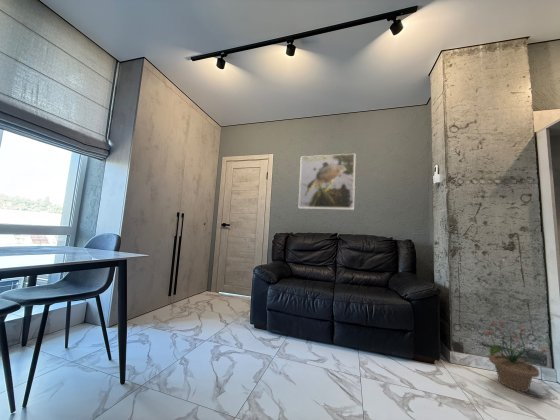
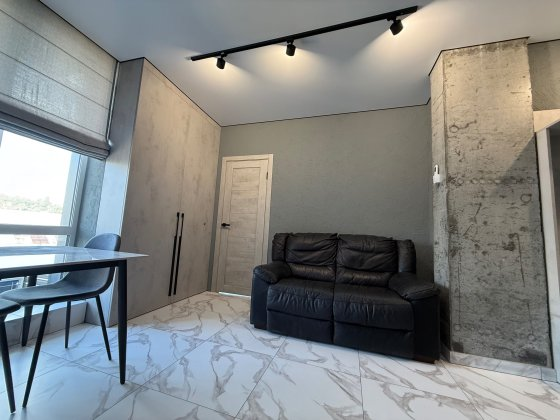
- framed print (326, 181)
- potted plant (509, 353)
